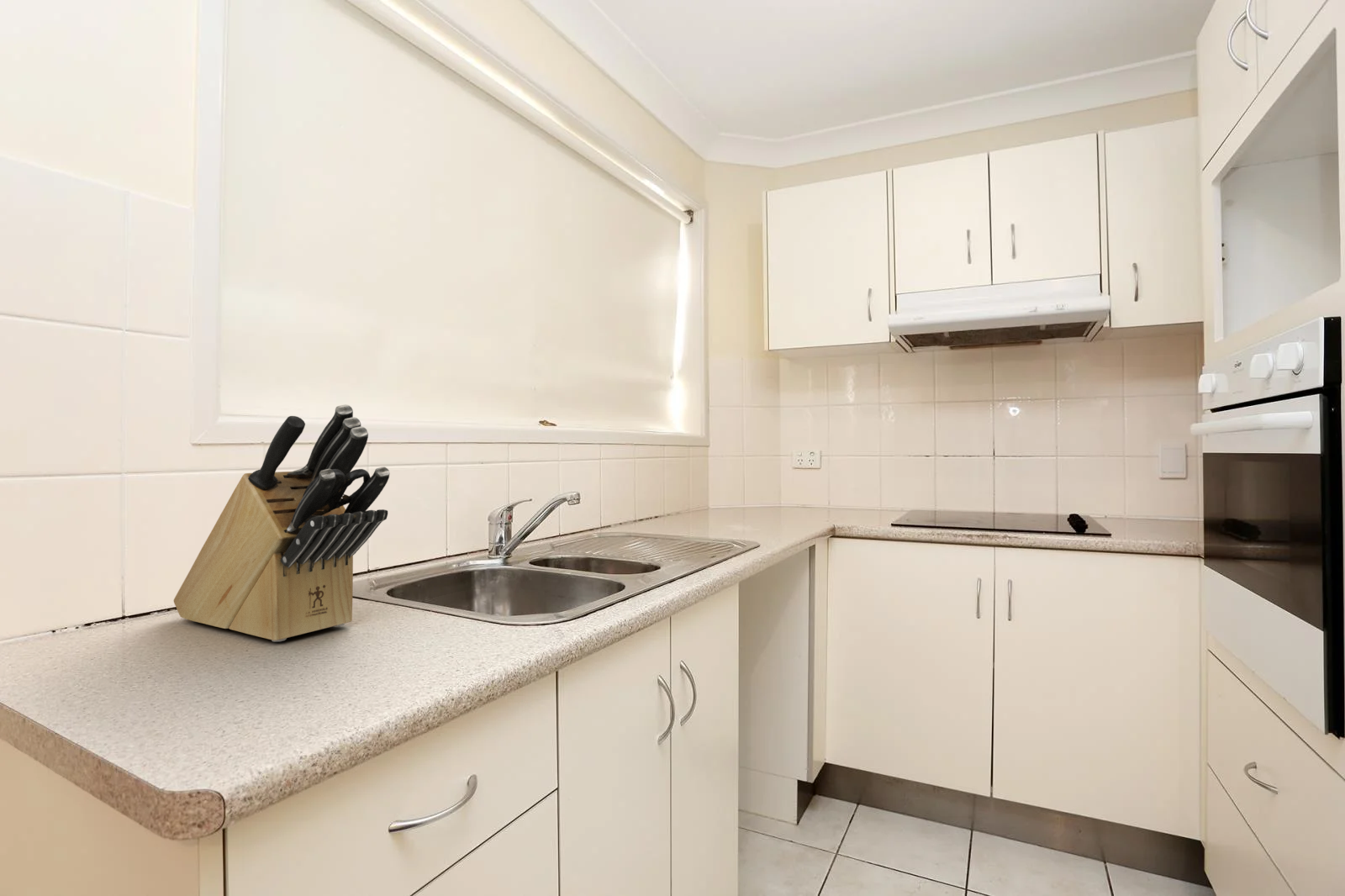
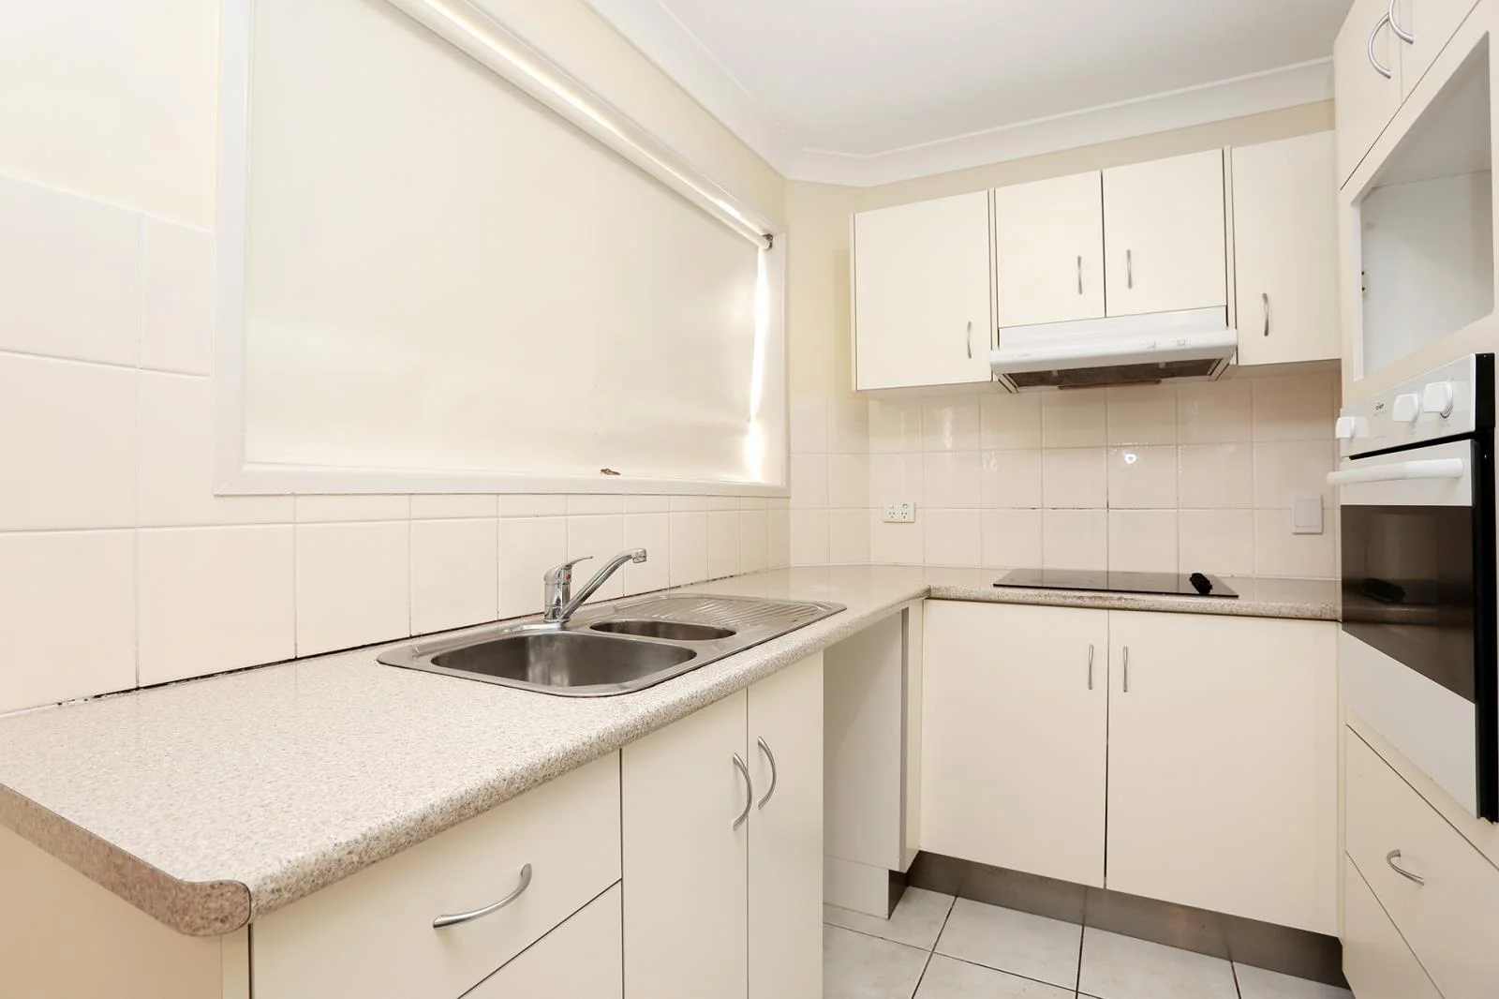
- knife block (280, 516)
